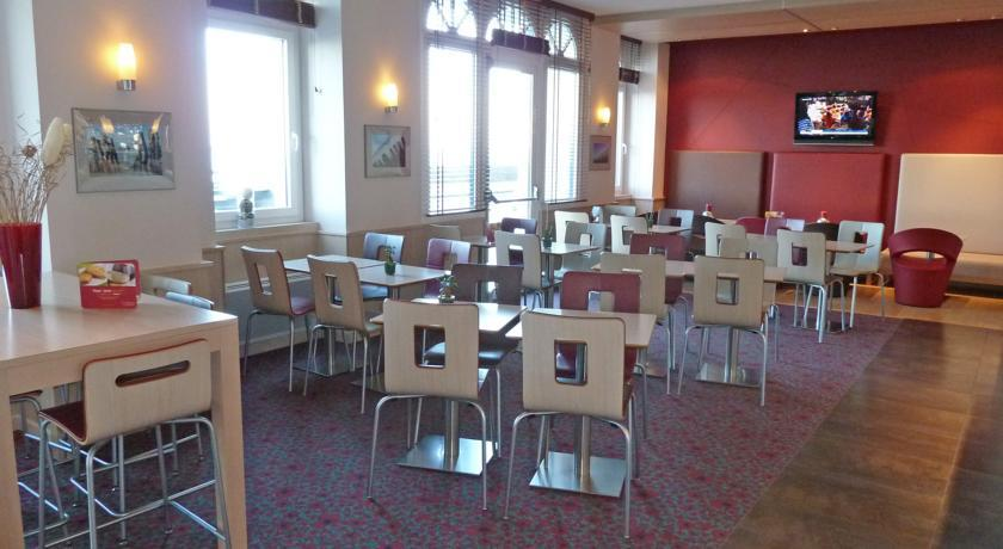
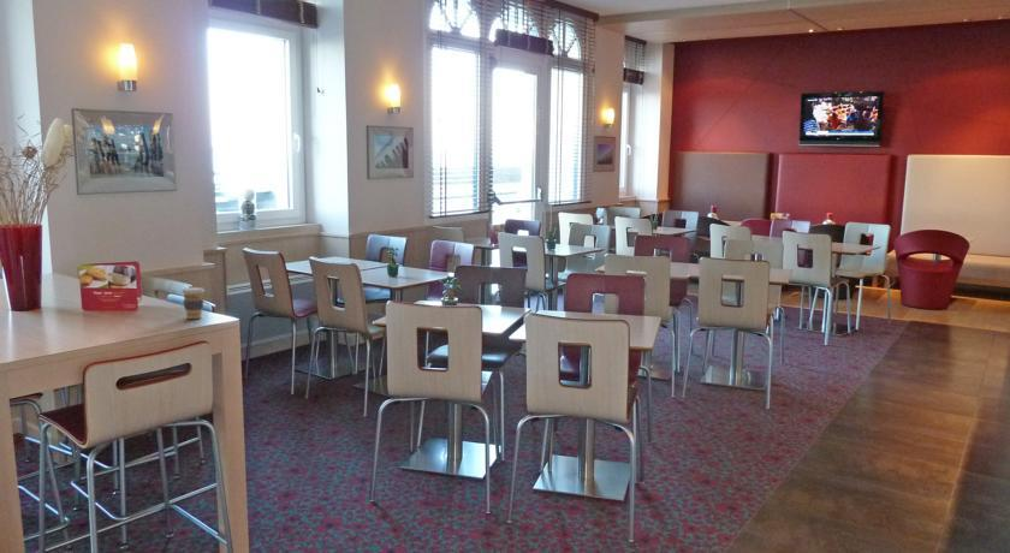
+ coffee cup (192, 303)
